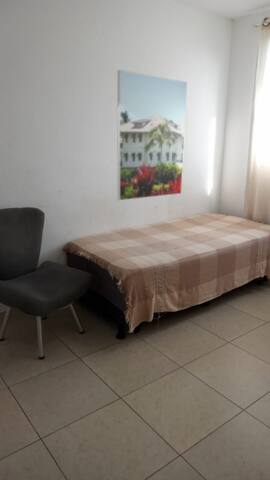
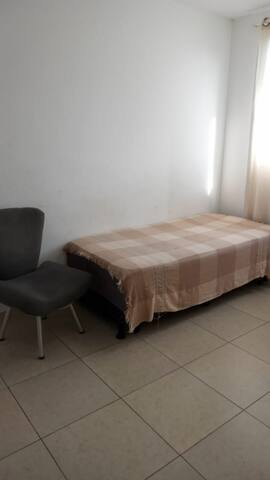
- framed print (153, 139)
